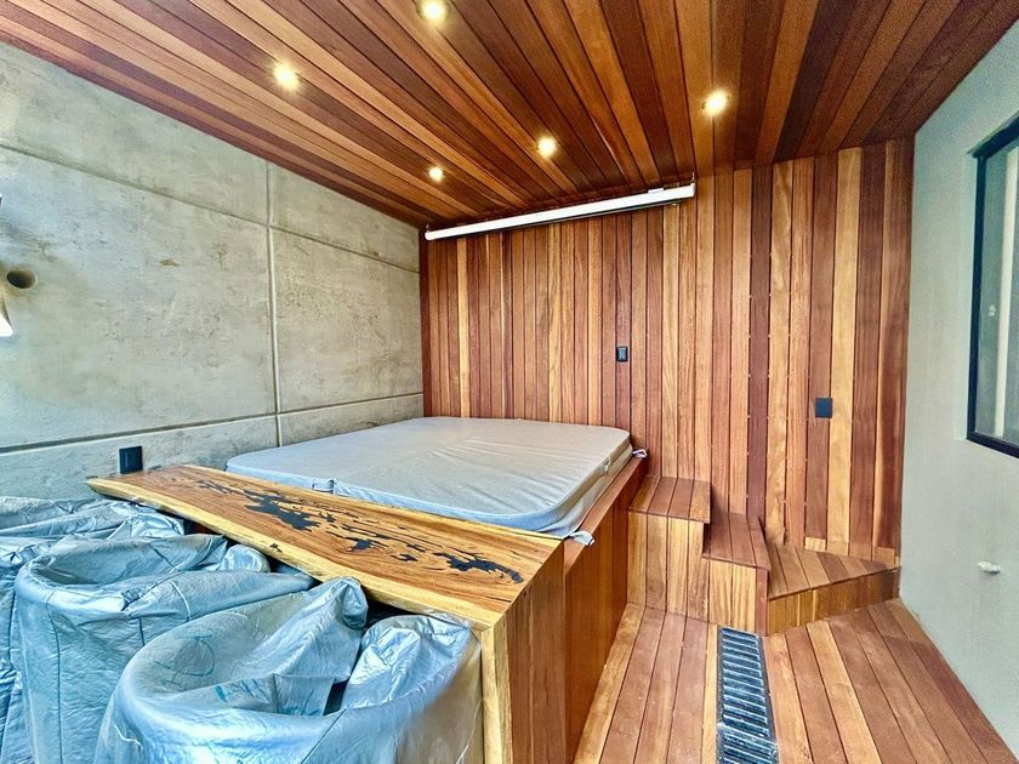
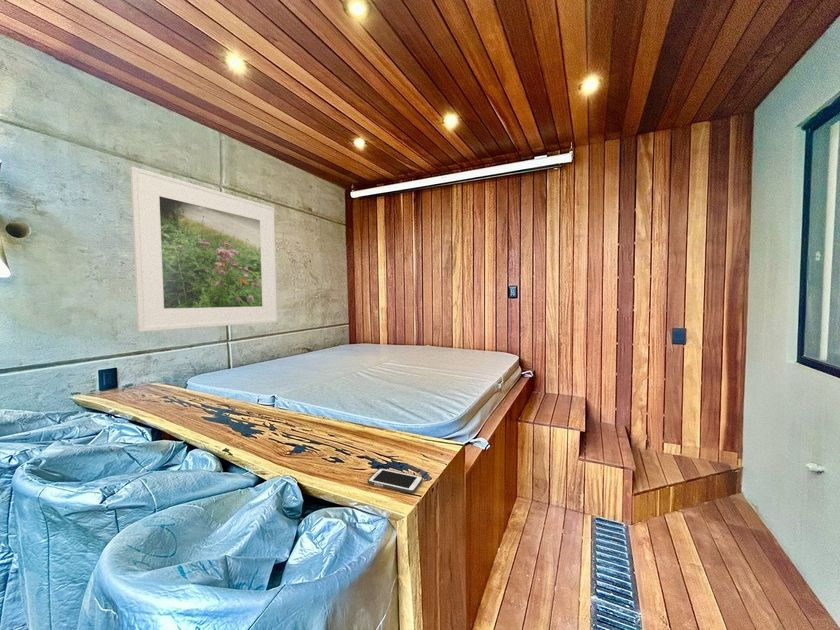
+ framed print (217, 258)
+ cell phone (395, 480)
